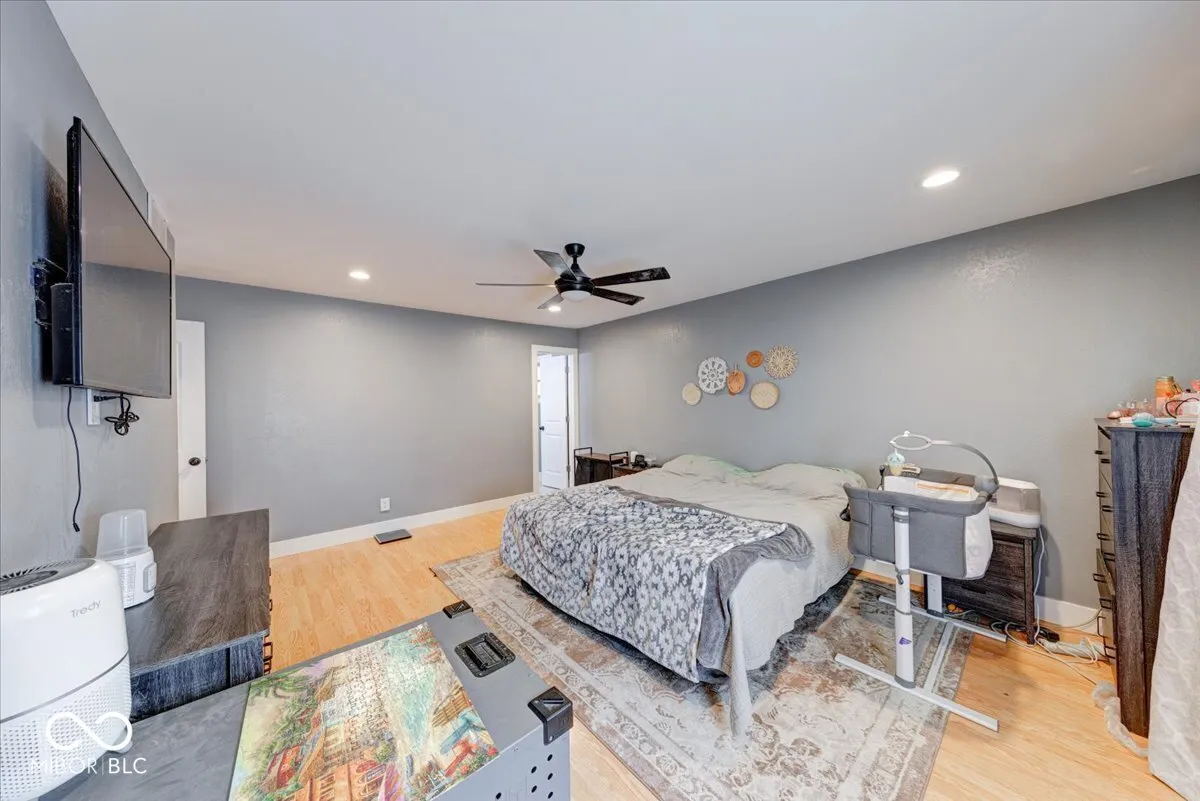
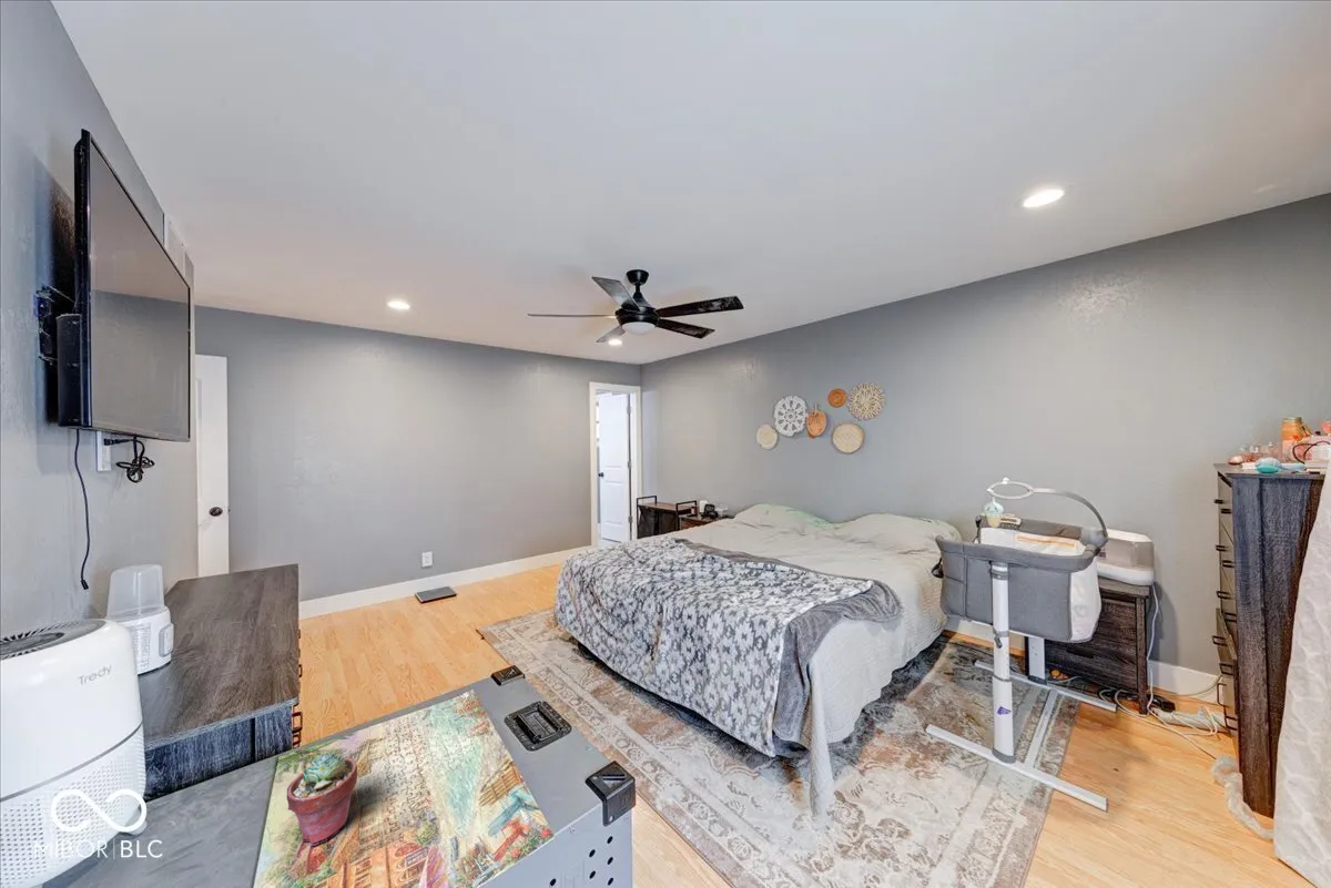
+ potted succulent (324, 792)
